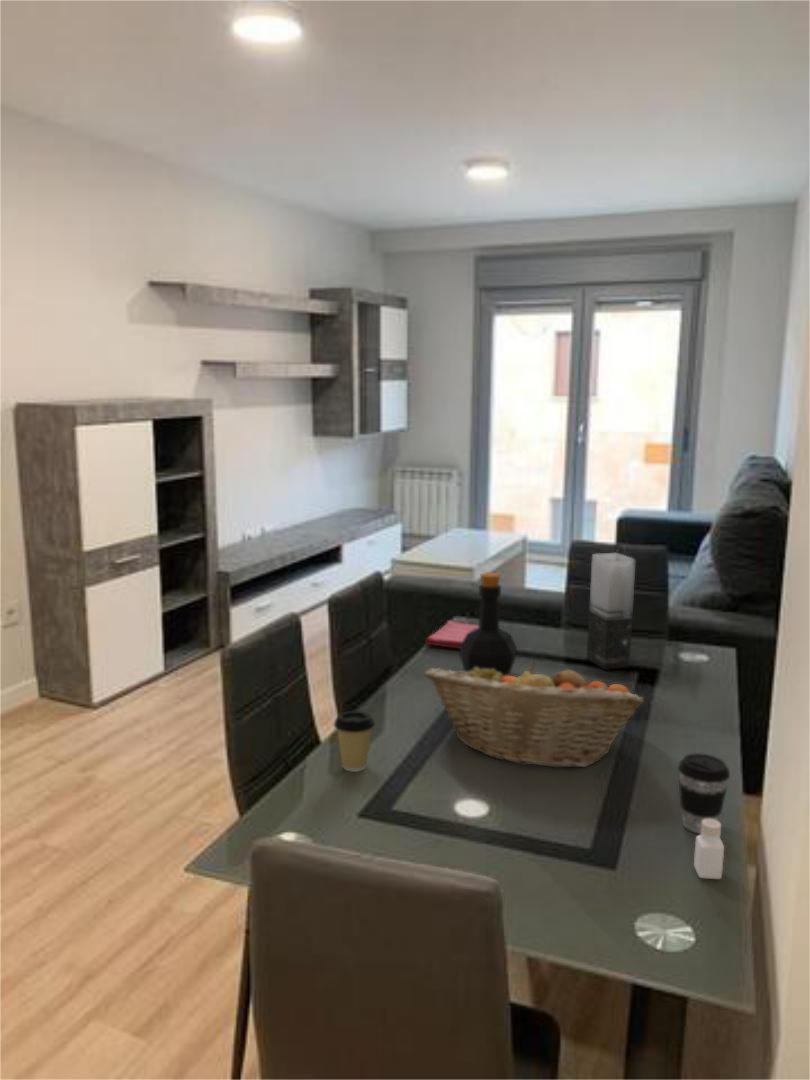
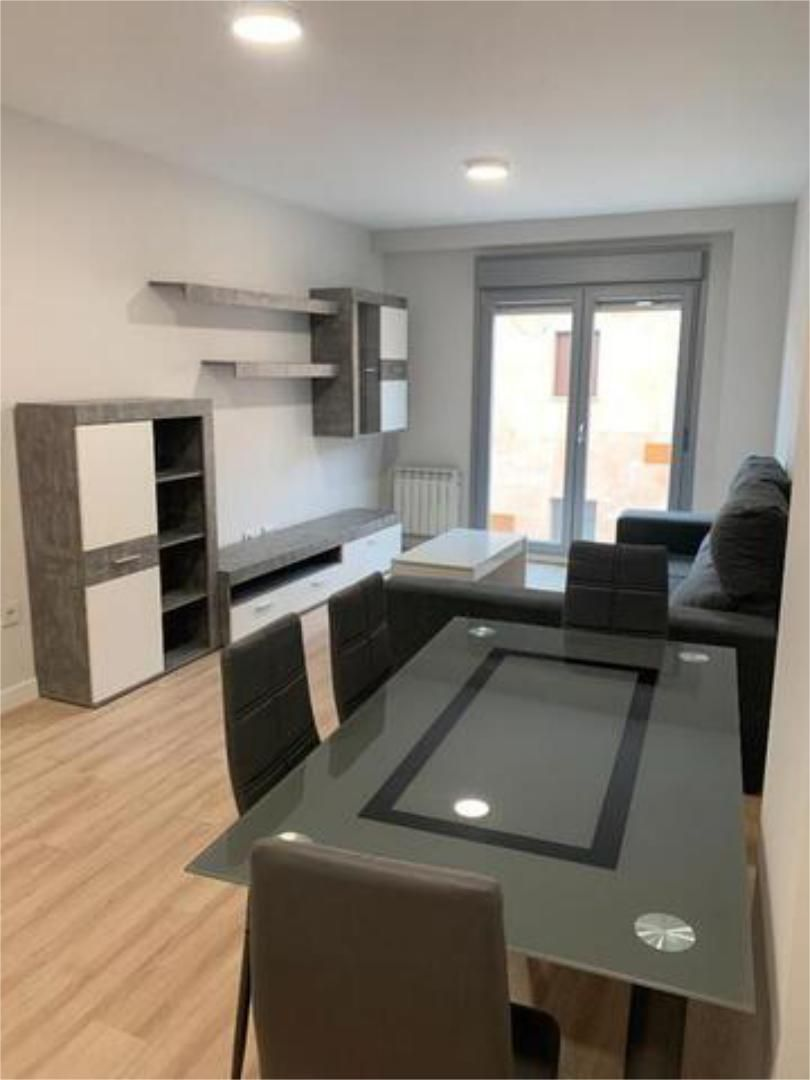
- vase (610, 610)
- bottle (488, 626)
- coffee cup (701, 794)
- pepper shaker (709, 848)
- dish towel (461, 634)
- fruit basket (530, 701)
- coffee cup (354, 741)
